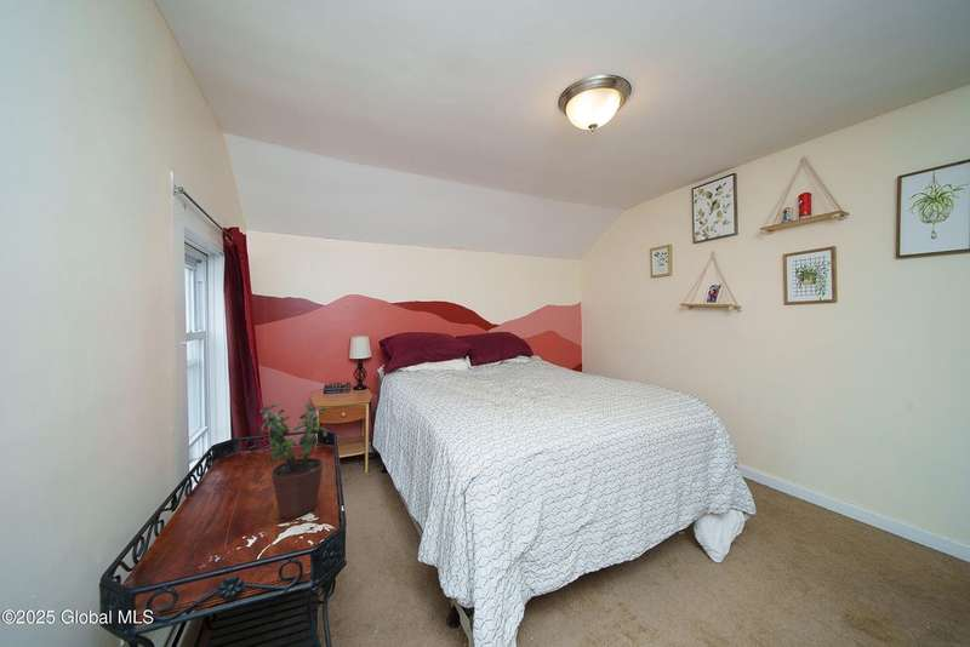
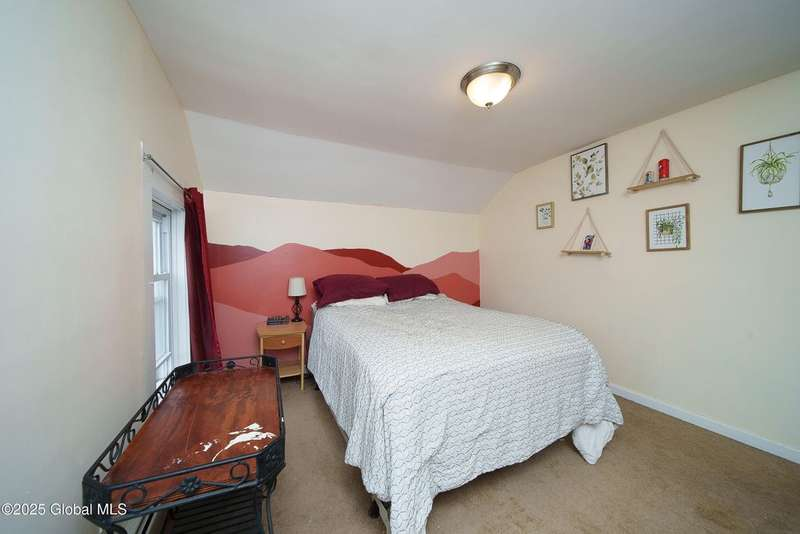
- potted plant (302, 452)
